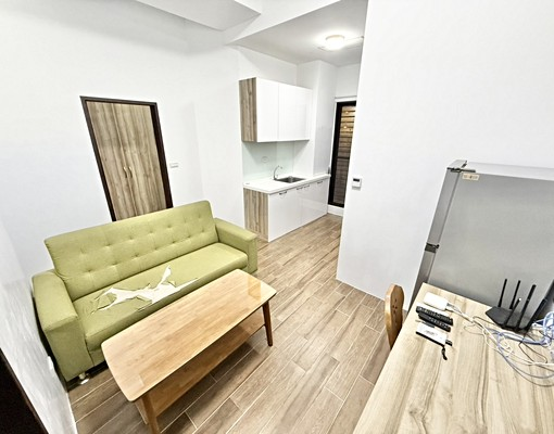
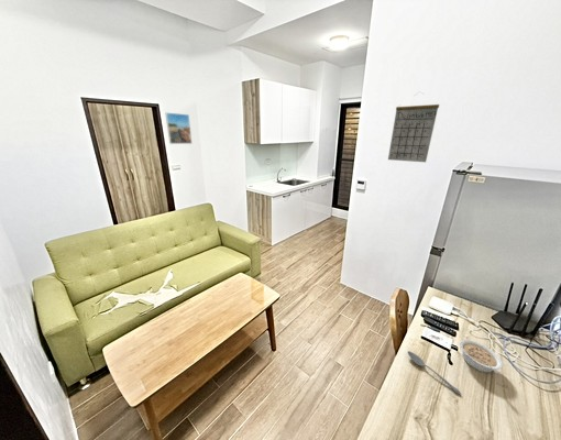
+ legume (480, 358)
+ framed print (179, 129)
+ calendar (413, 128)
+ spoon (432, 371)
